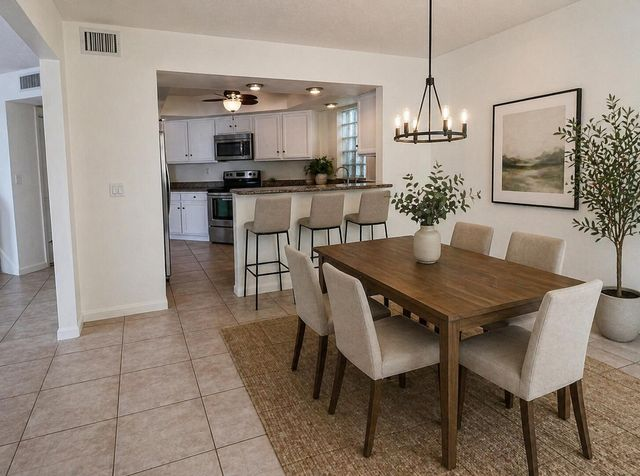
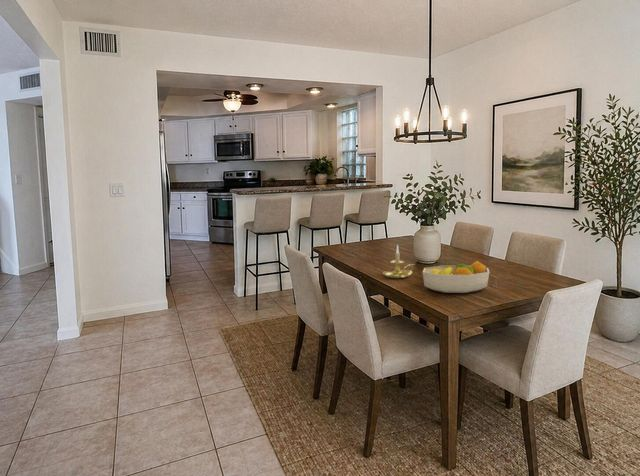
+ candle holder (399, 259)
+ fruit bowl (455, 275)
